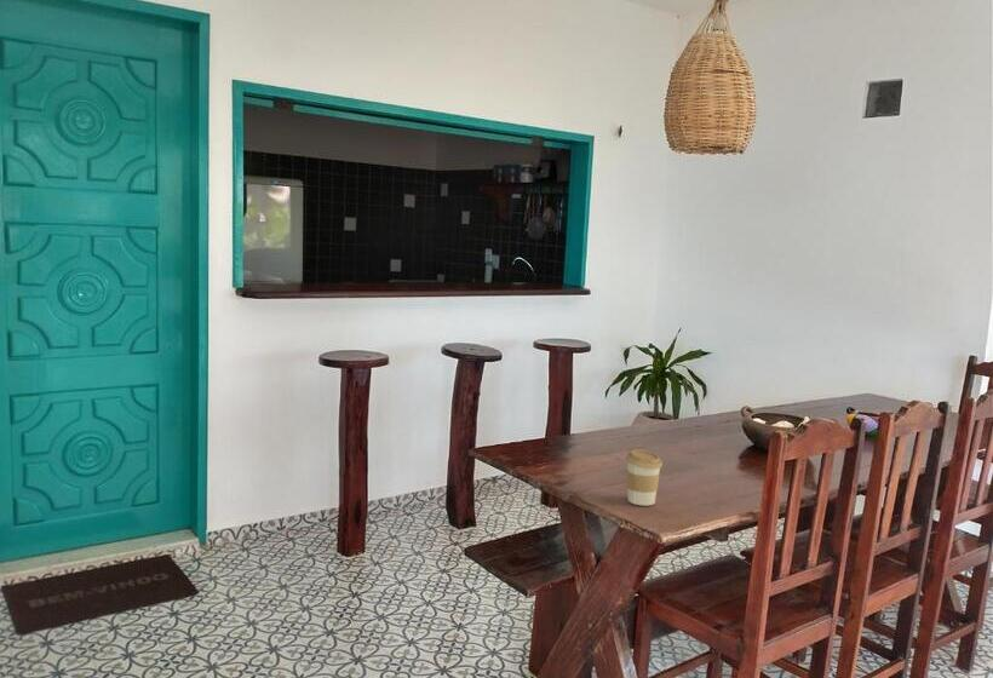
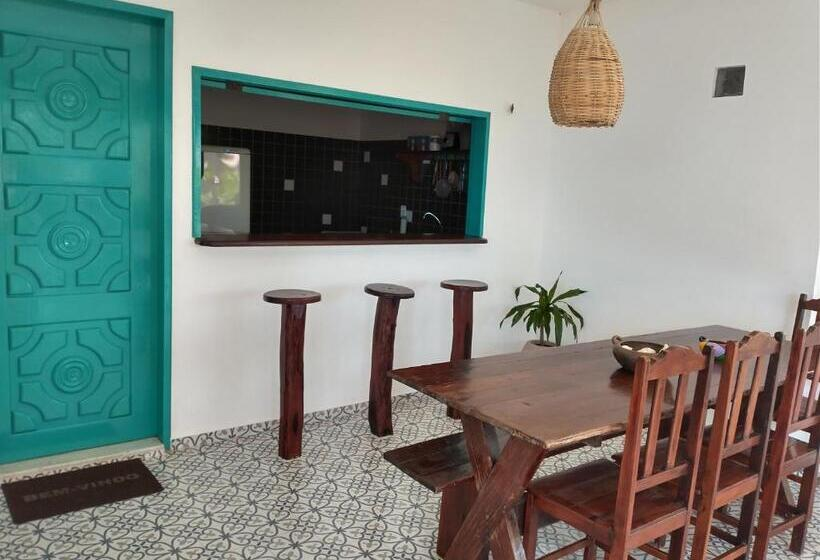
- coffee cup (642, 477)
